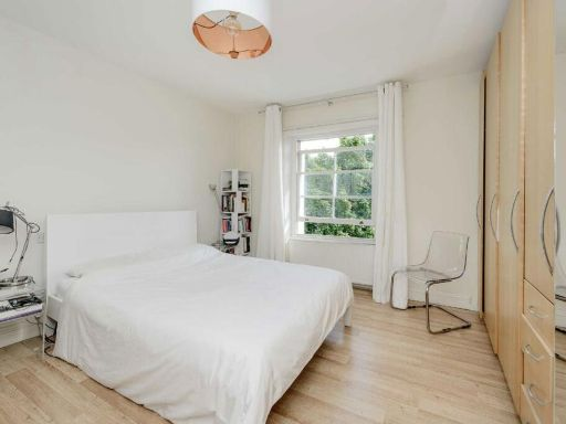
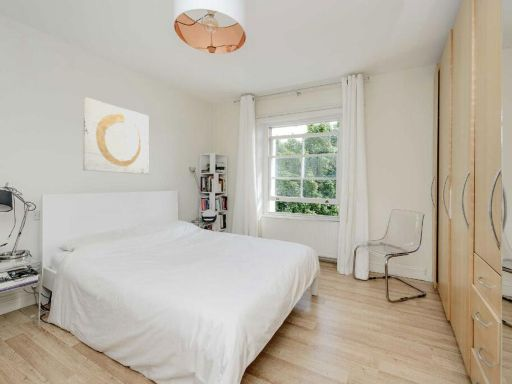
+ wall art (119, 140)
